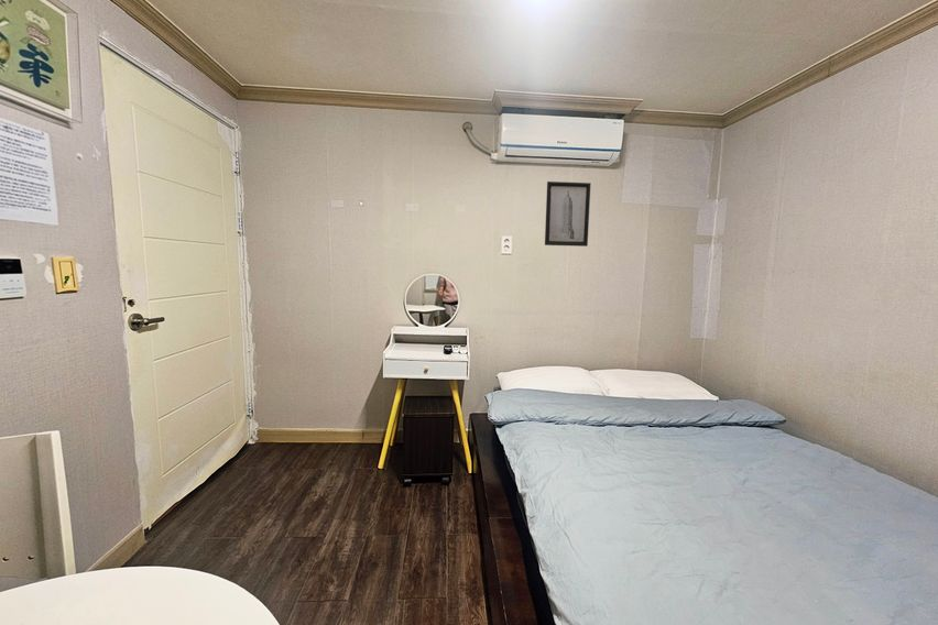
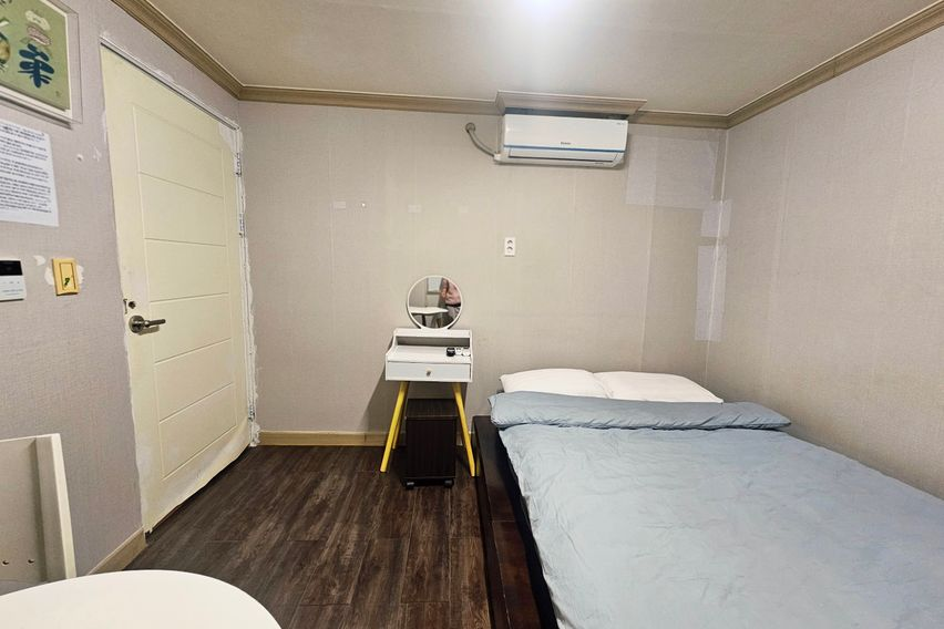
- wall art (567, 213)
